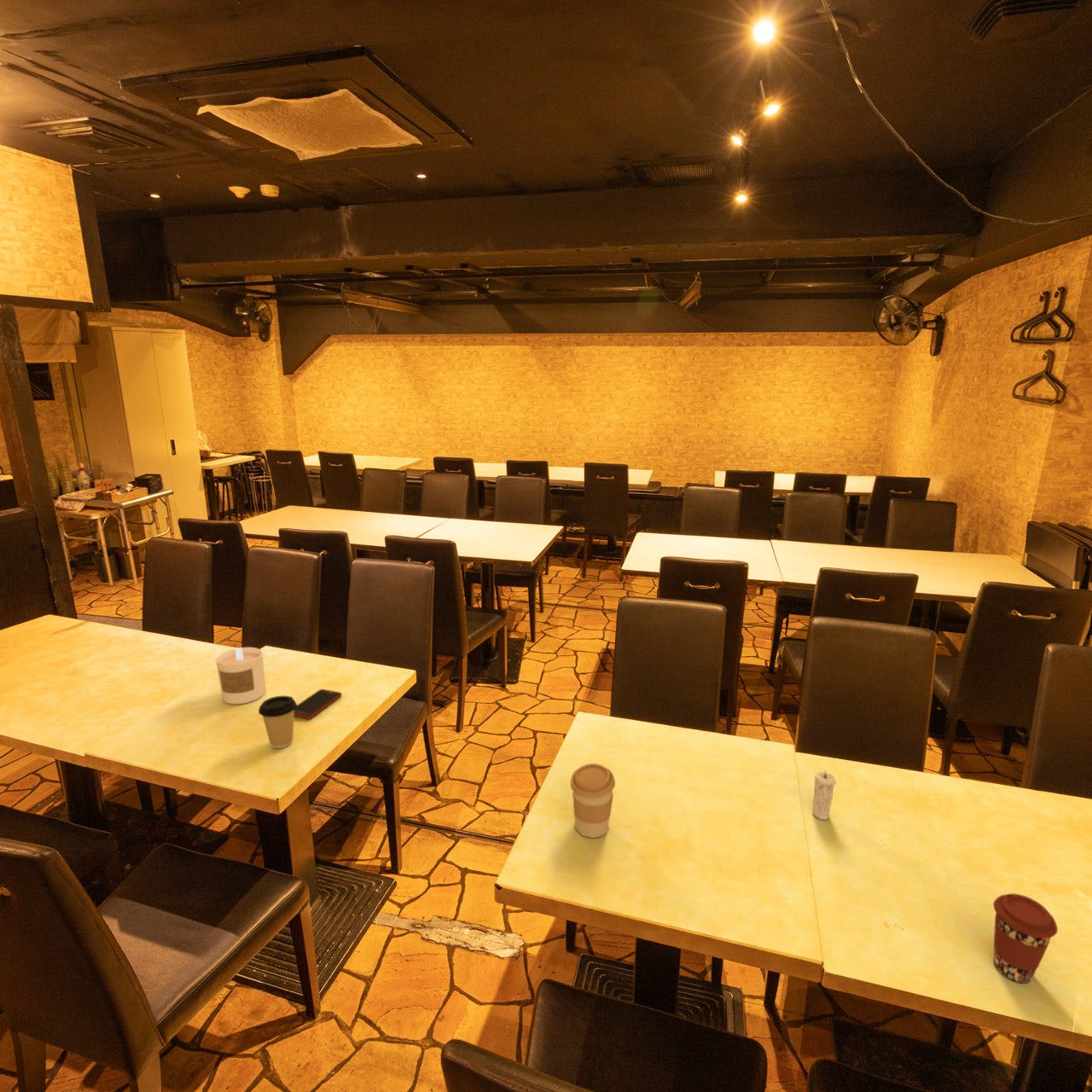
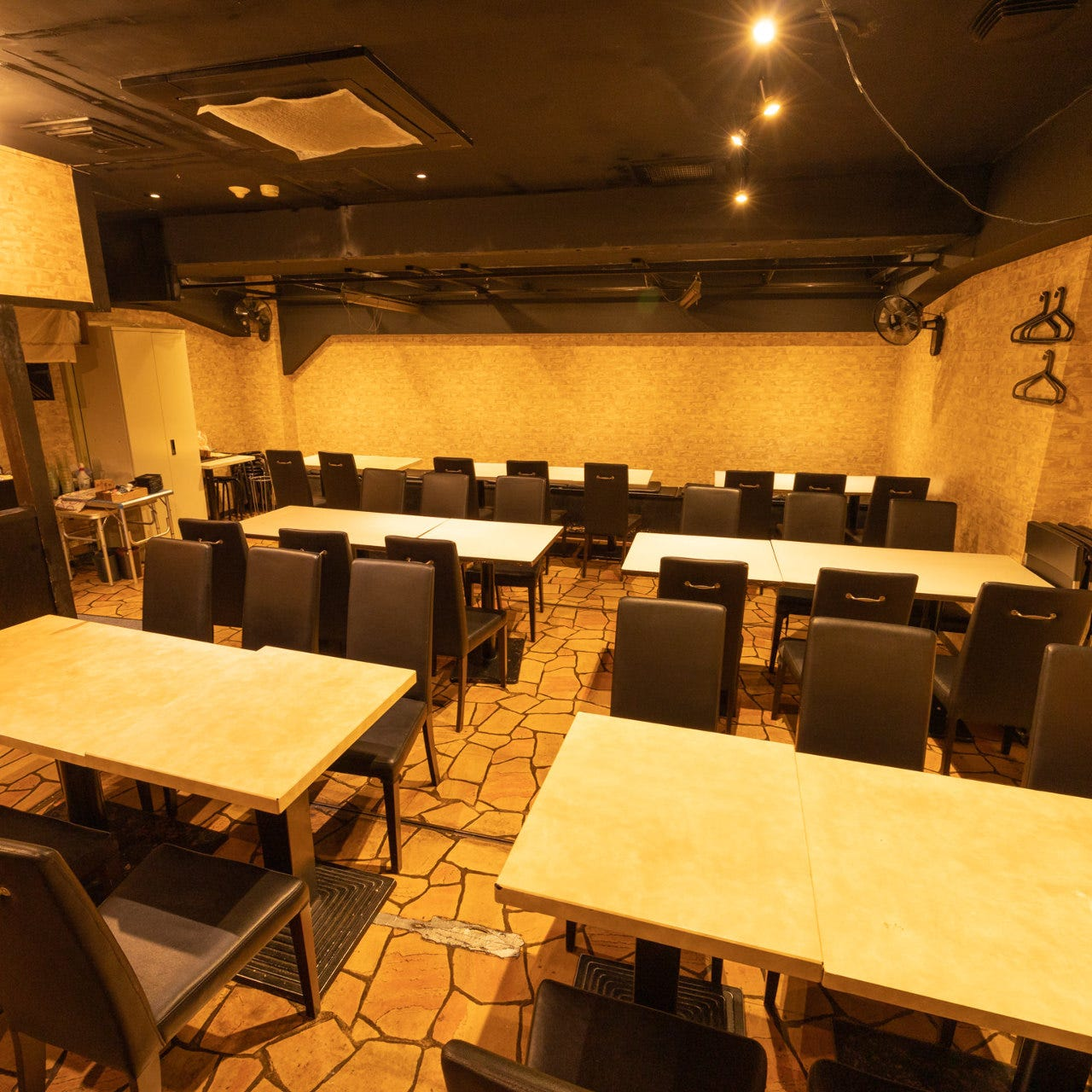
- coffee cup (279, 722)
- cell phone (316, 703)
- coffee cup (592, 799)
- candle (823, 791)
- coffee cup (1019, 939)
- candle (241, 671)
